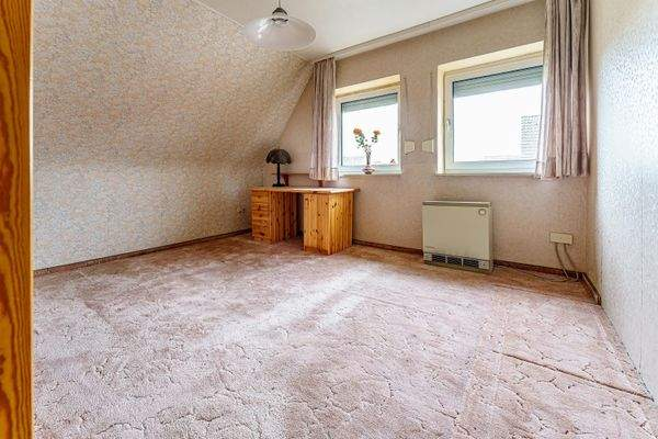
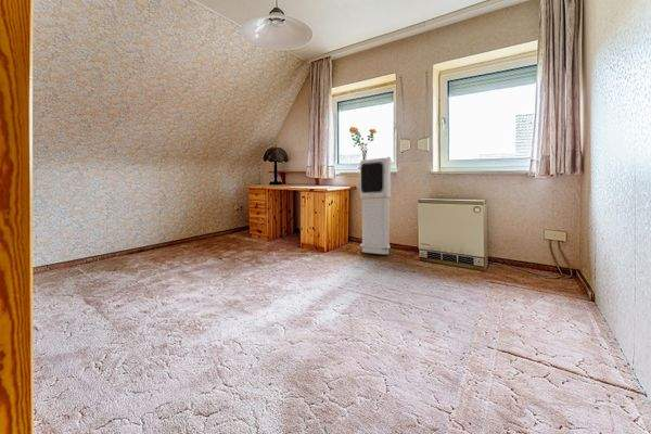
+ air purifier (380, 206)
